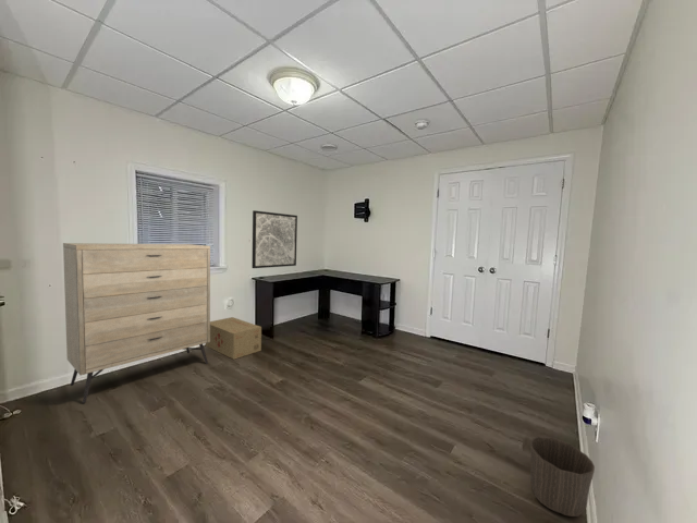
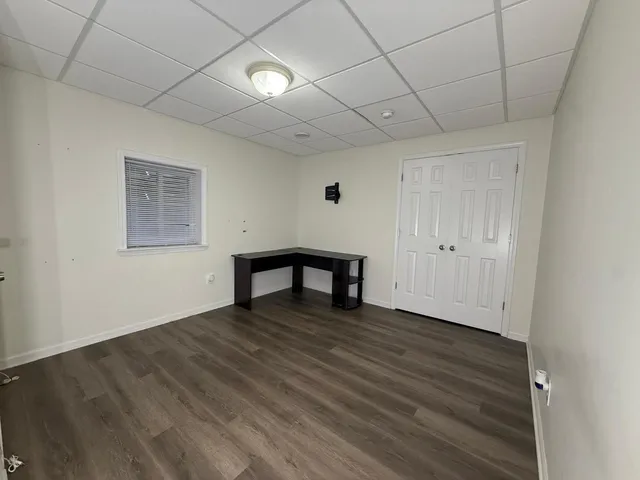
- dresser (145, 309)
- cardboard box (232, 336)
- waste basket (559, 476)
- wall art (276, 240)
